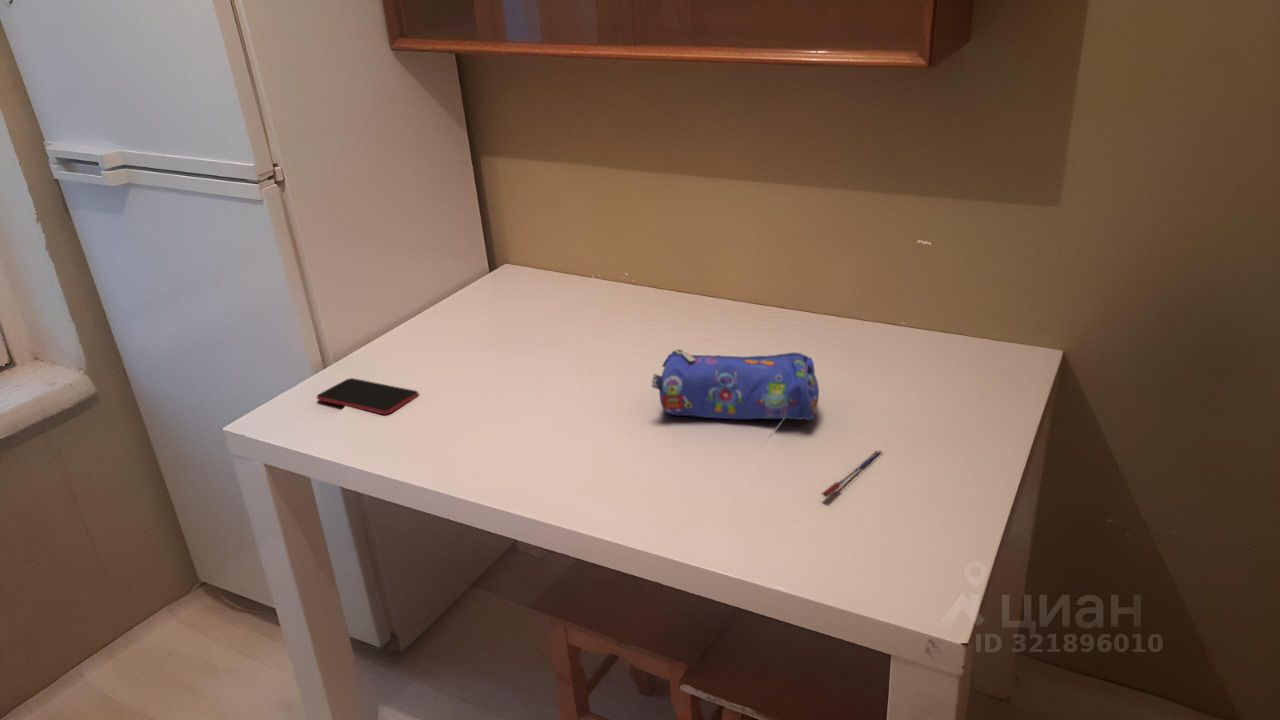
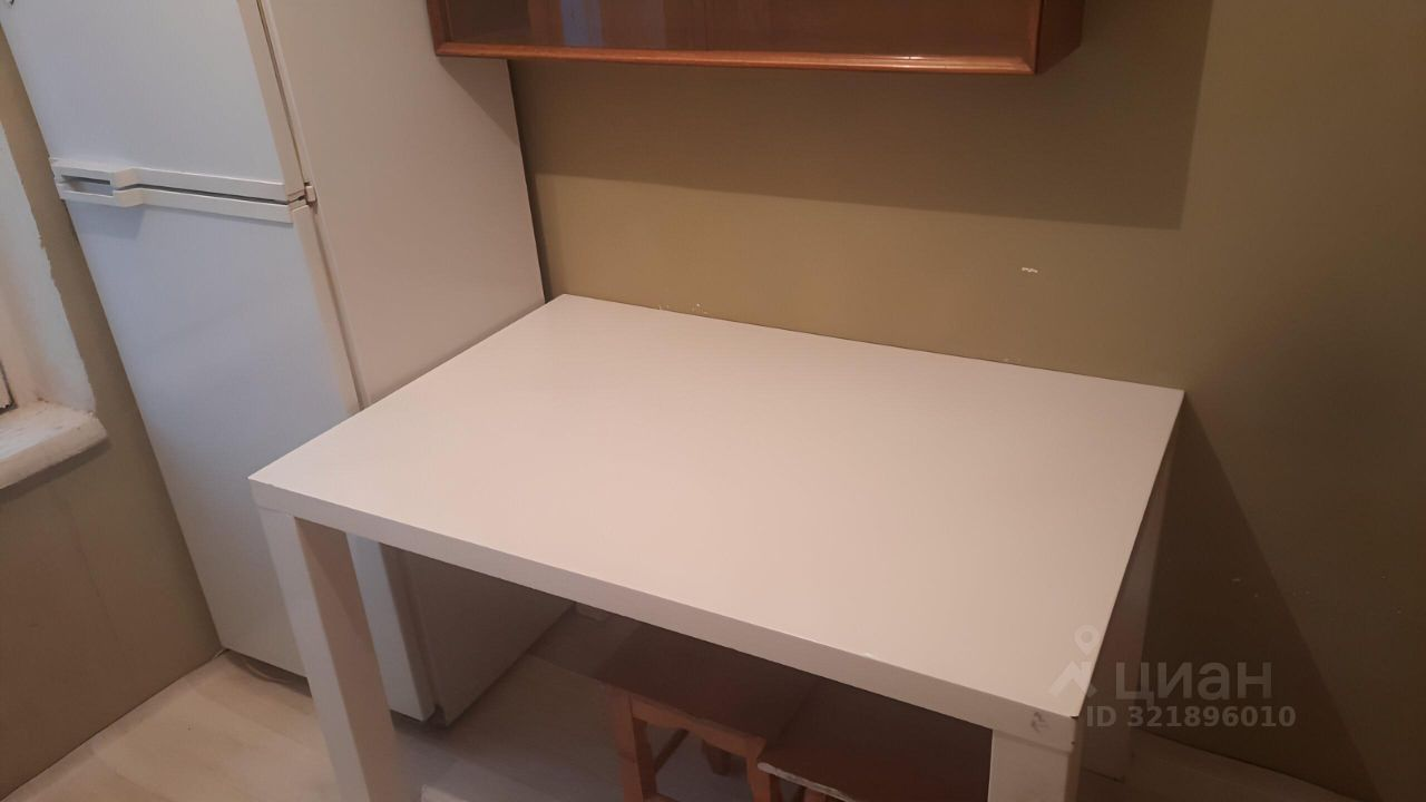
- smartphone (367, 396)
- pencil case (736, 383)
- pen (853, 471)
